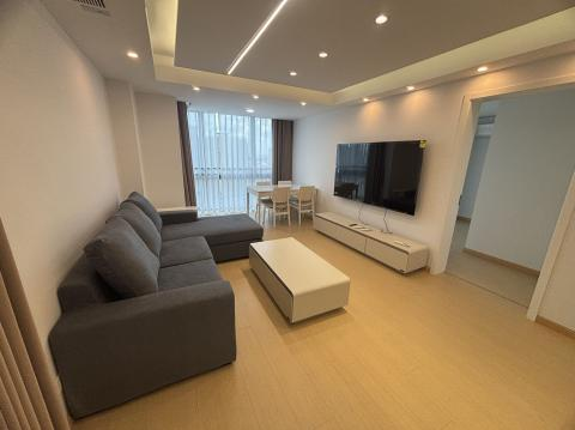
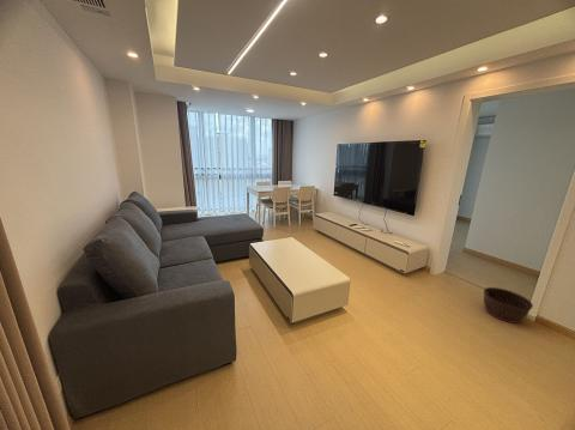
+ basket (504, 305)
